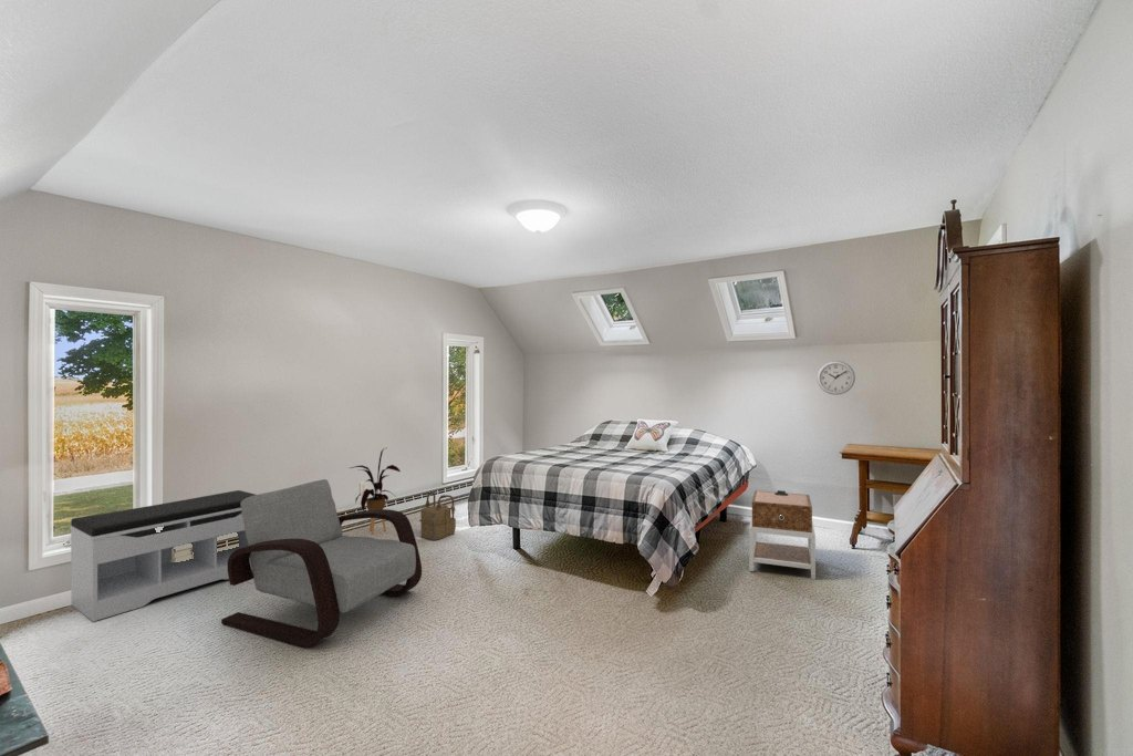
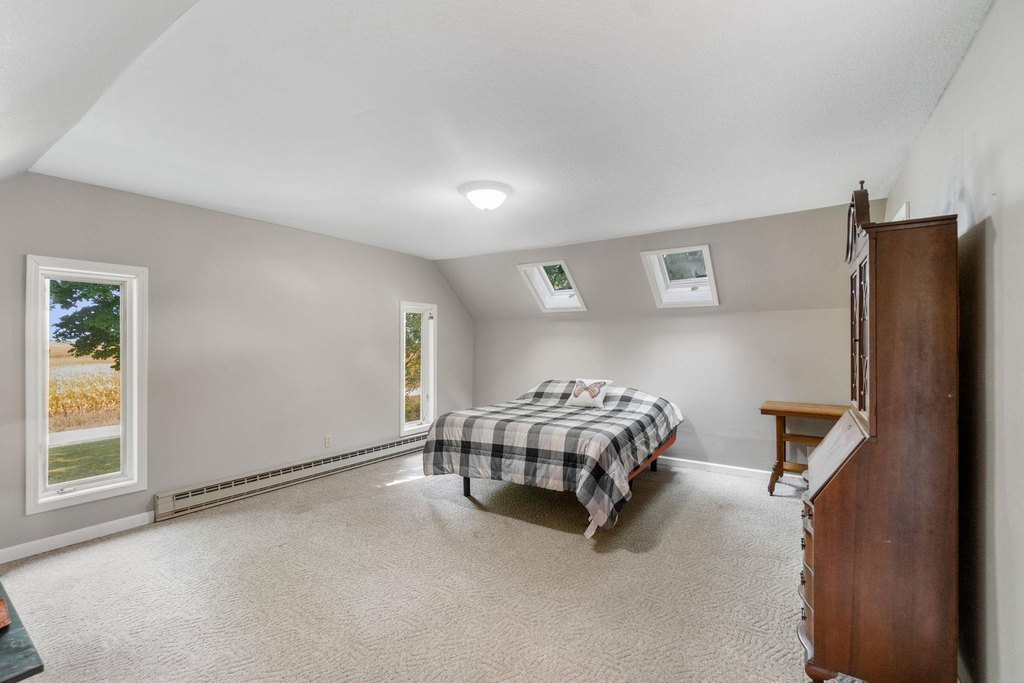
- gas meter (439, 515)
- nightstand (781, 529)
- bench (176, 545)
- house plant (373, 490)
- armchair (330, 549)
- wall clock (835, 377)
